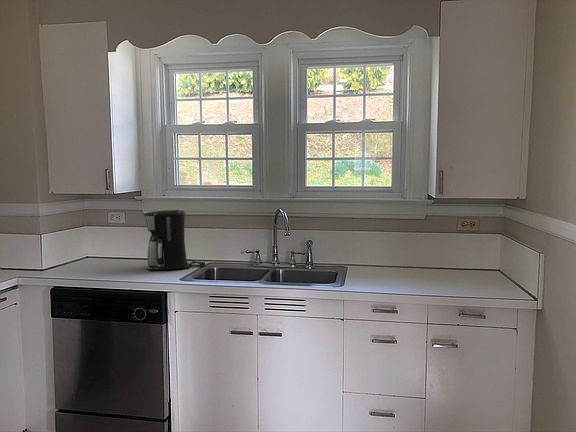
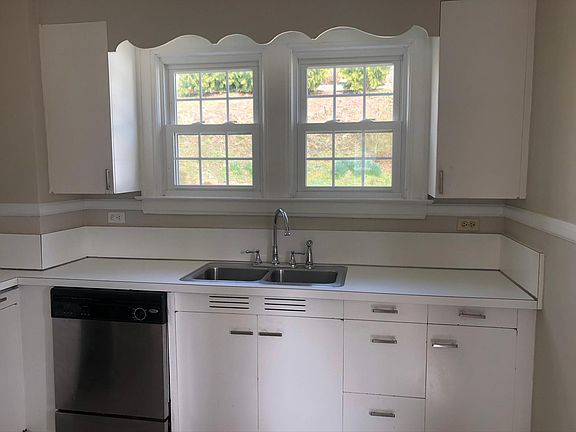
- coffee maker (172, 239)
